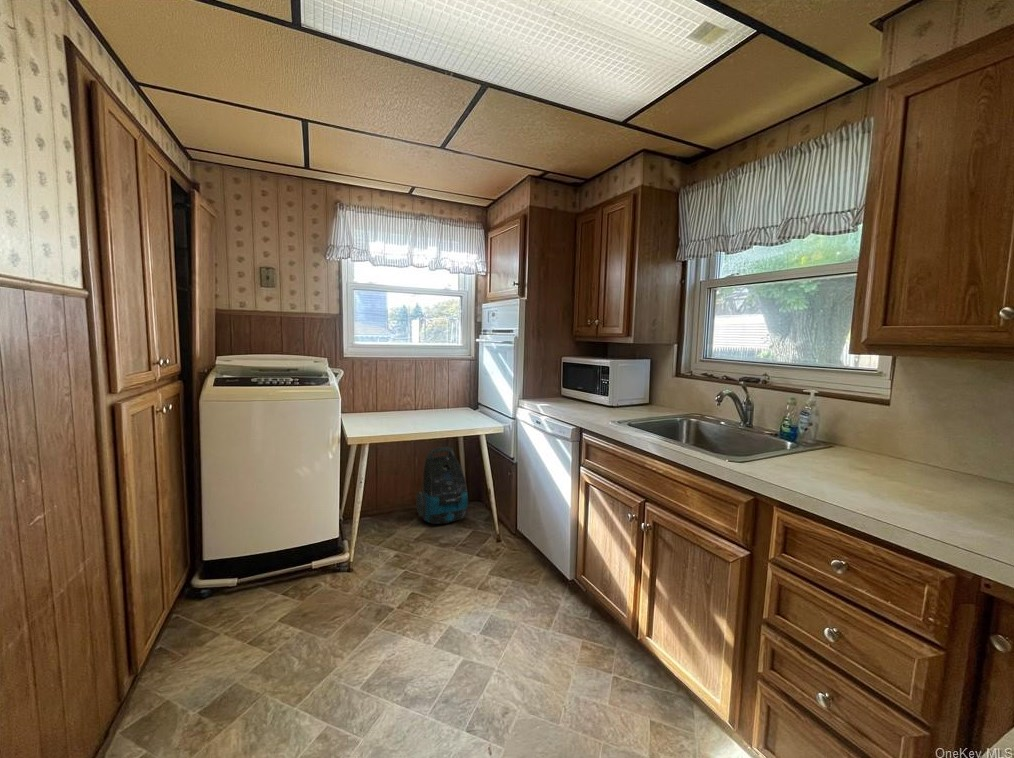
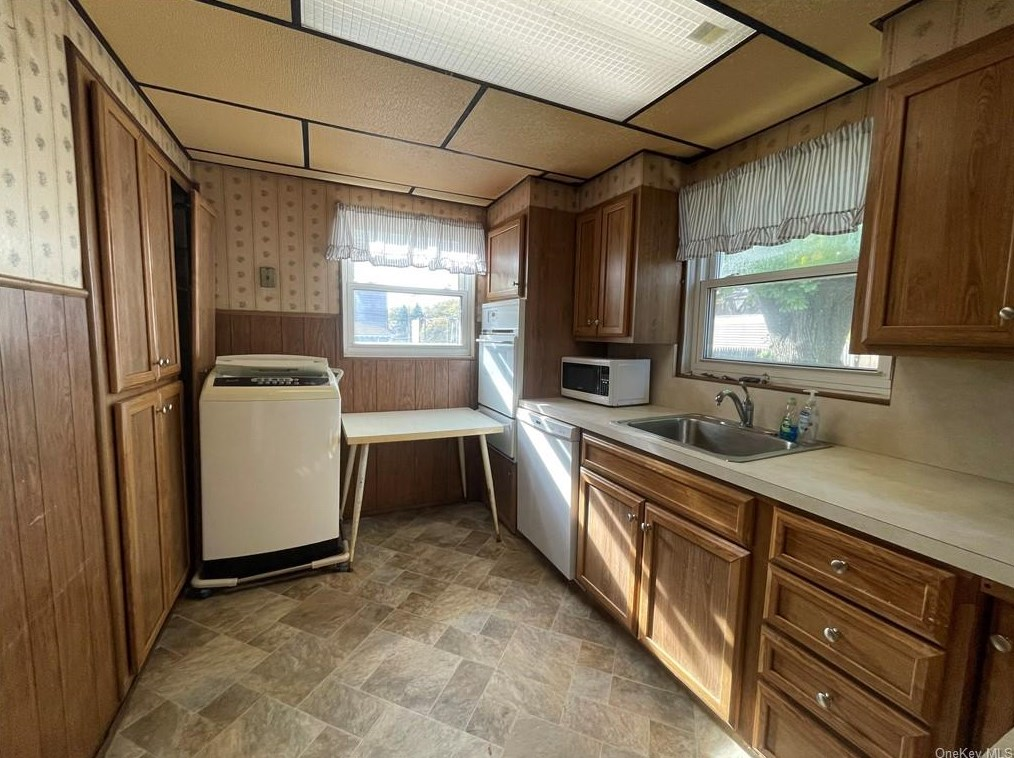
- vacuum cleaner (443, 484)
